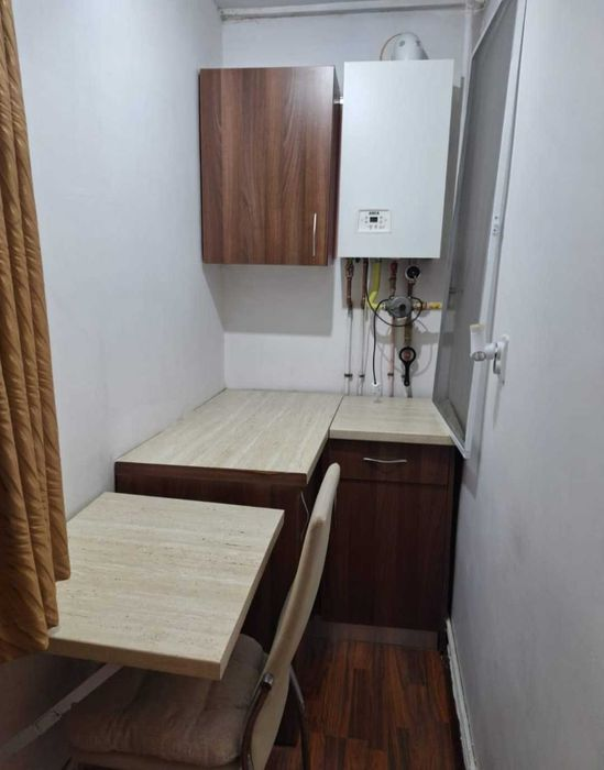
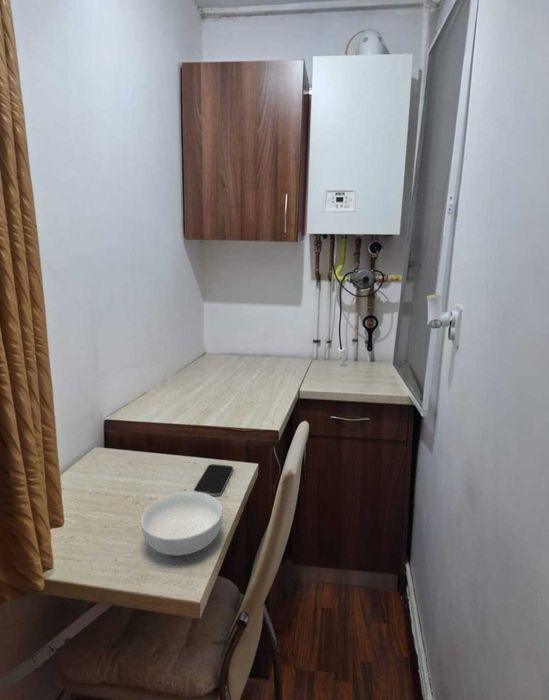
+ cereal bowl (182, 527)
+ smartphone (214, 479)
